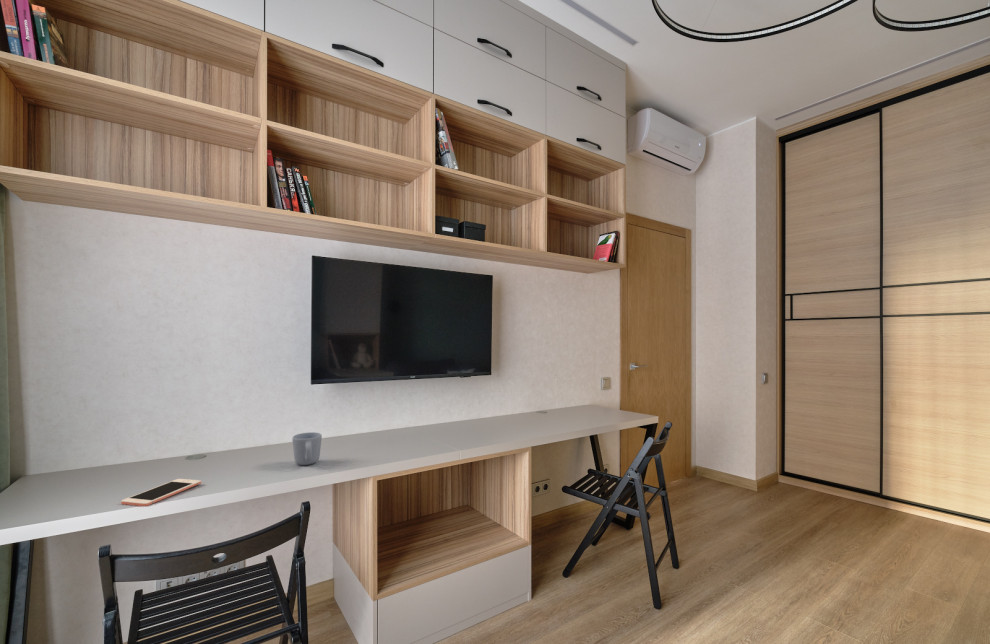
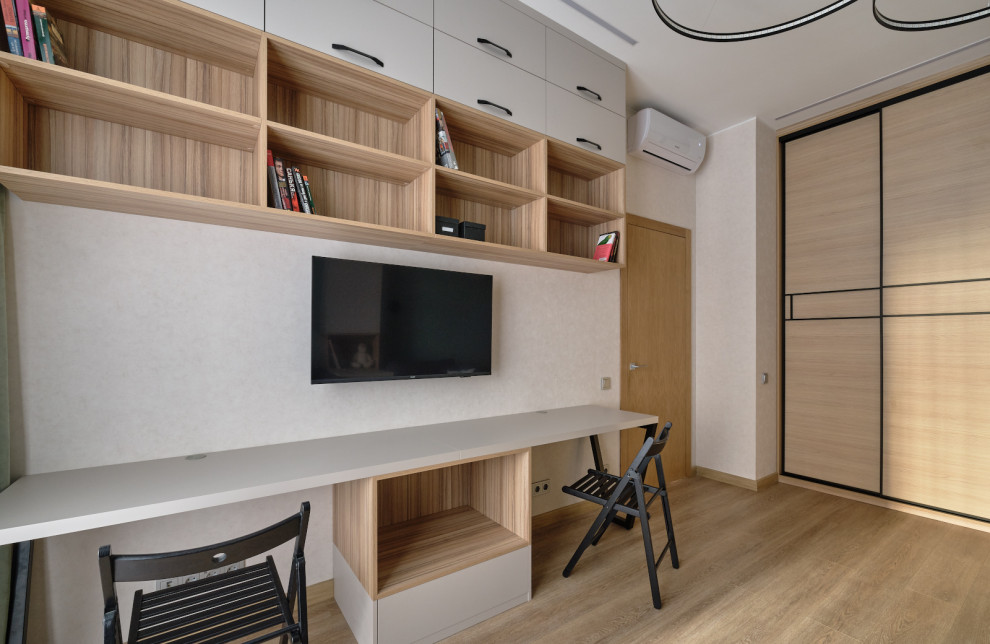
- mug (307, 450)
- cell phone (163, 491)
